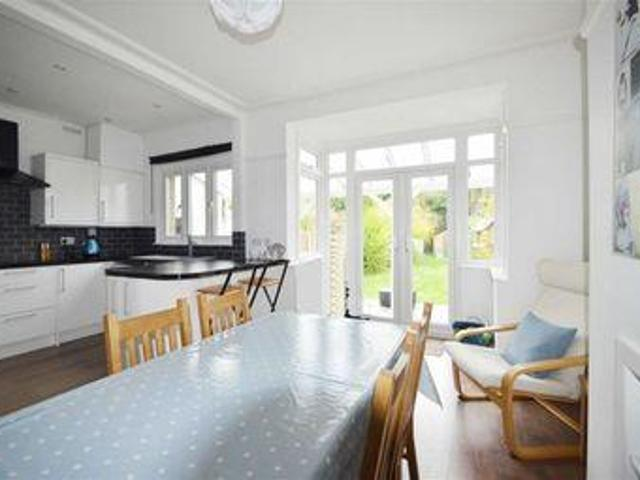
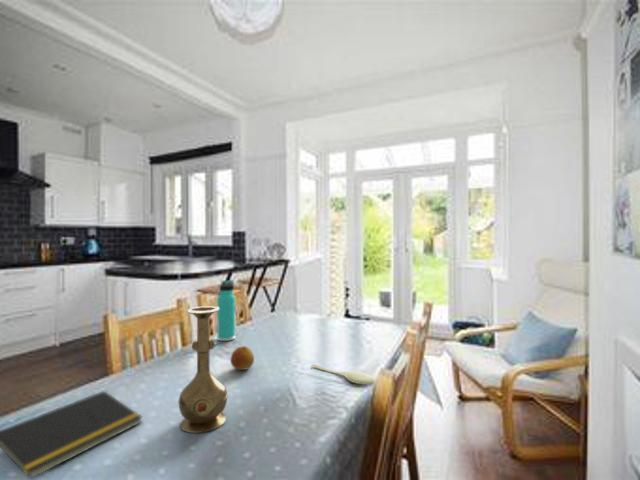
+ spoon (340, 372)
+ notepad (73, 427)
+ fruit (242, 357)
+ vase (203, 365)
+ thermos bottle (226, 309)
